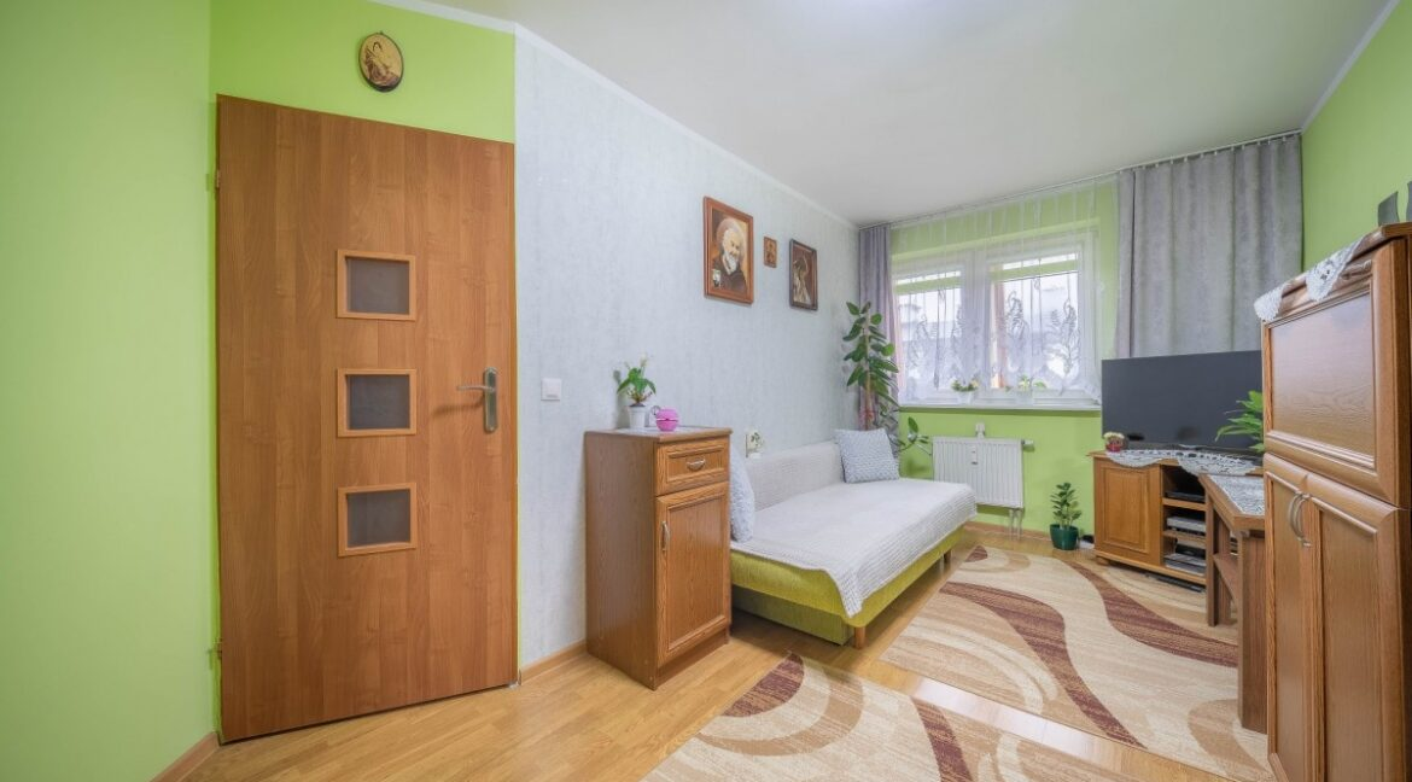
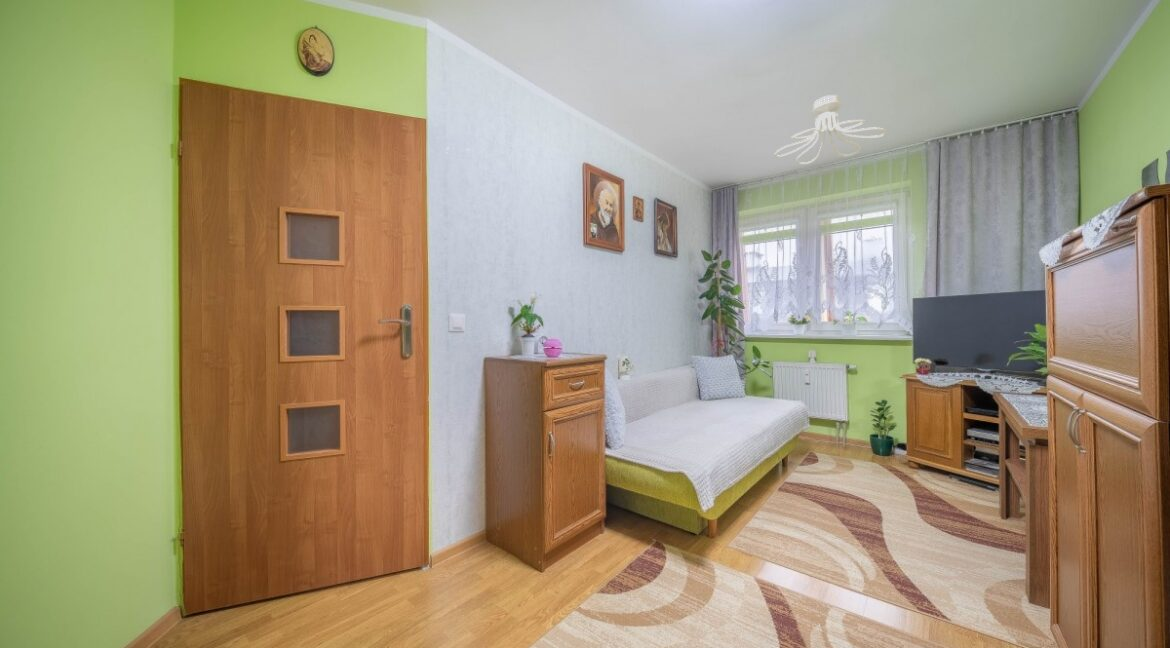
+ ceiling light fixture (826, 123)
